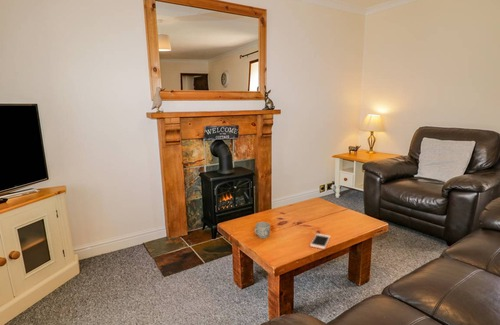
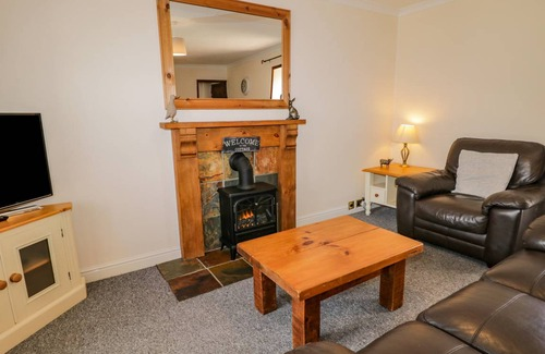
- mug (261, 230)
- cell phone (320, 240)
